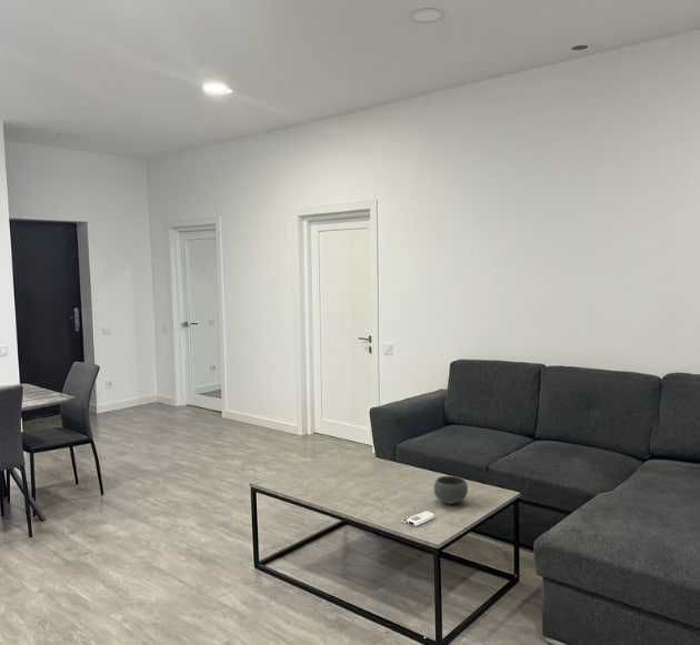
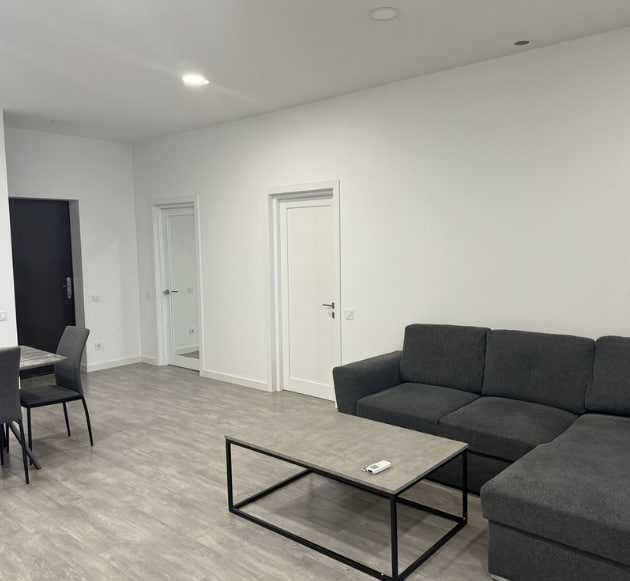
- bowl (450, 491)
